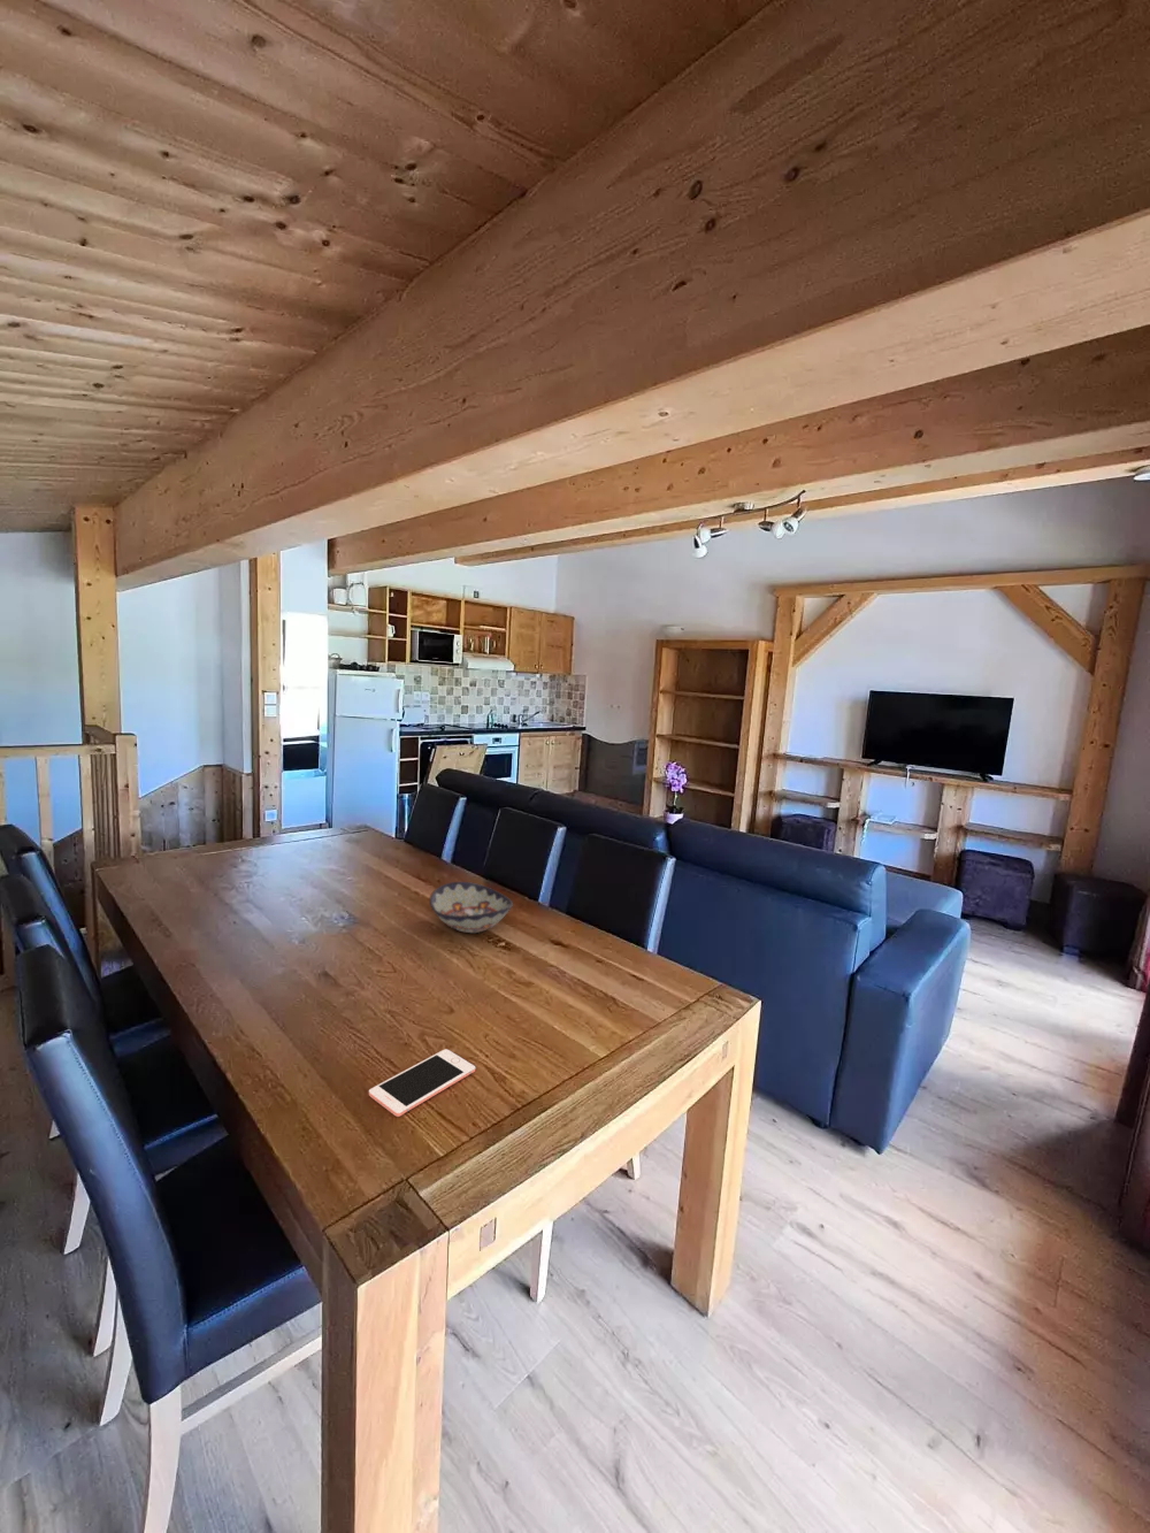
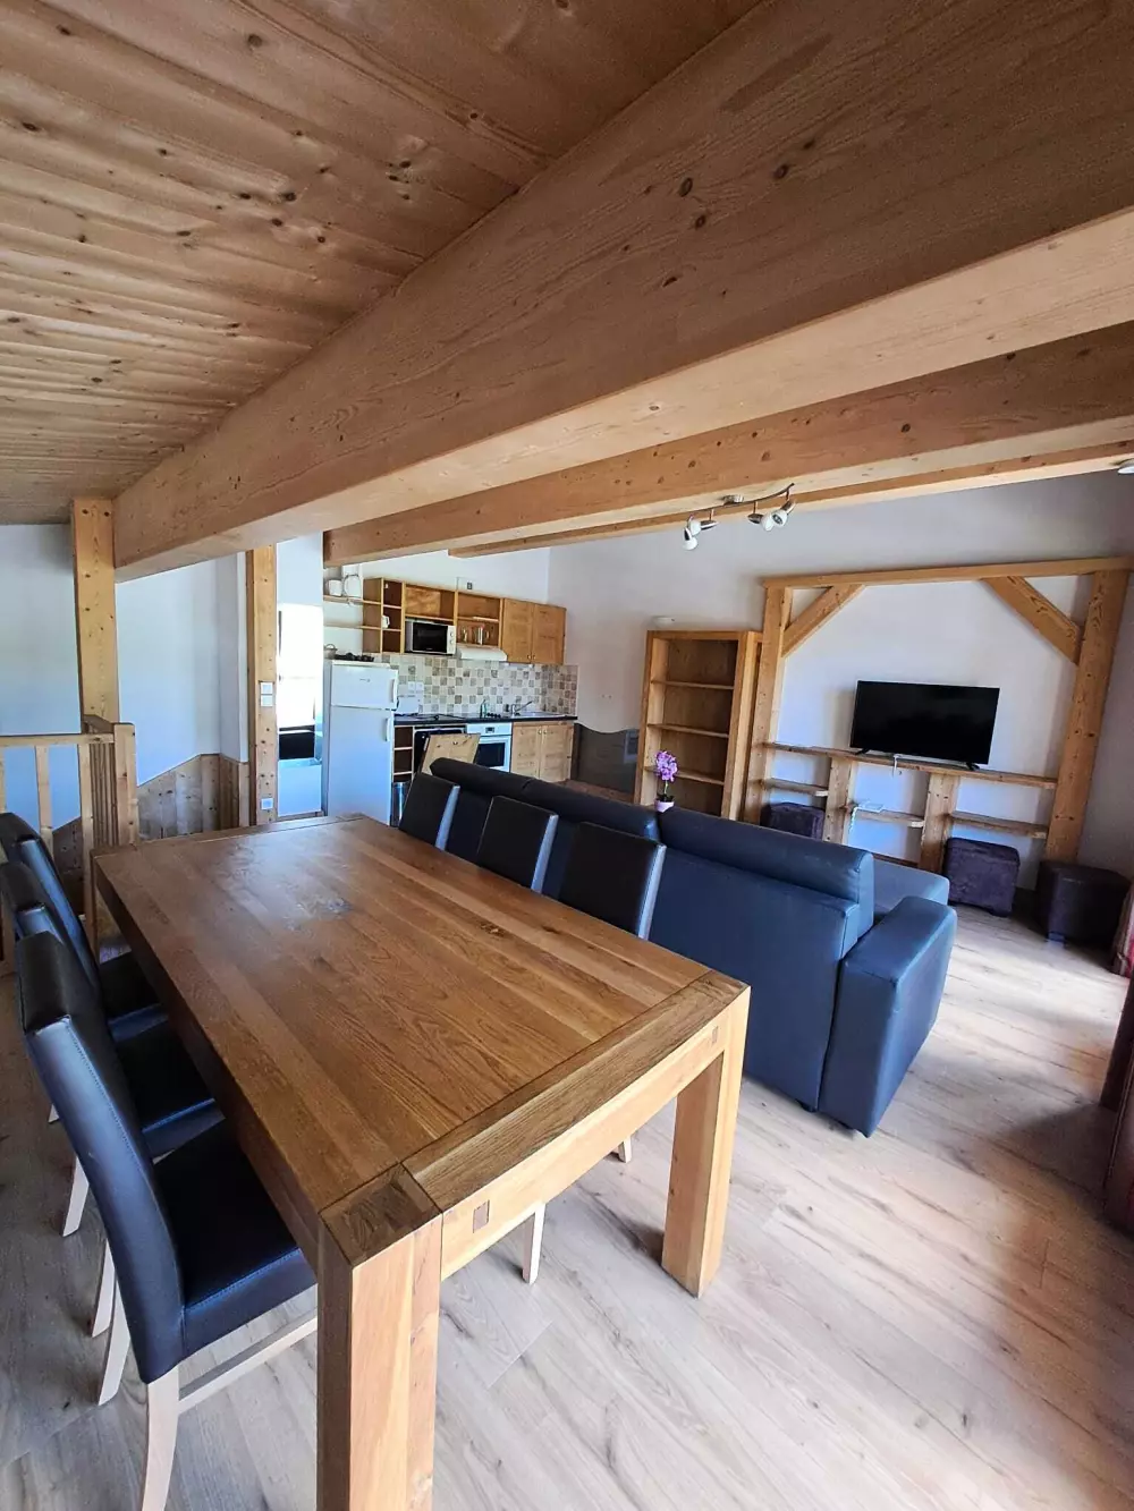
- cell phone (423, 1080)
- decorative bowl (470, 911)
